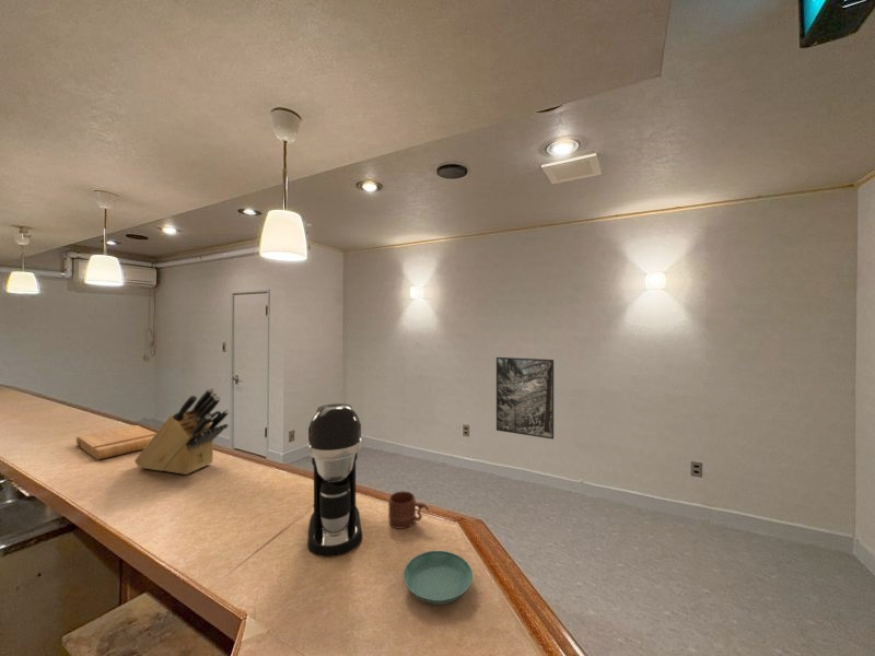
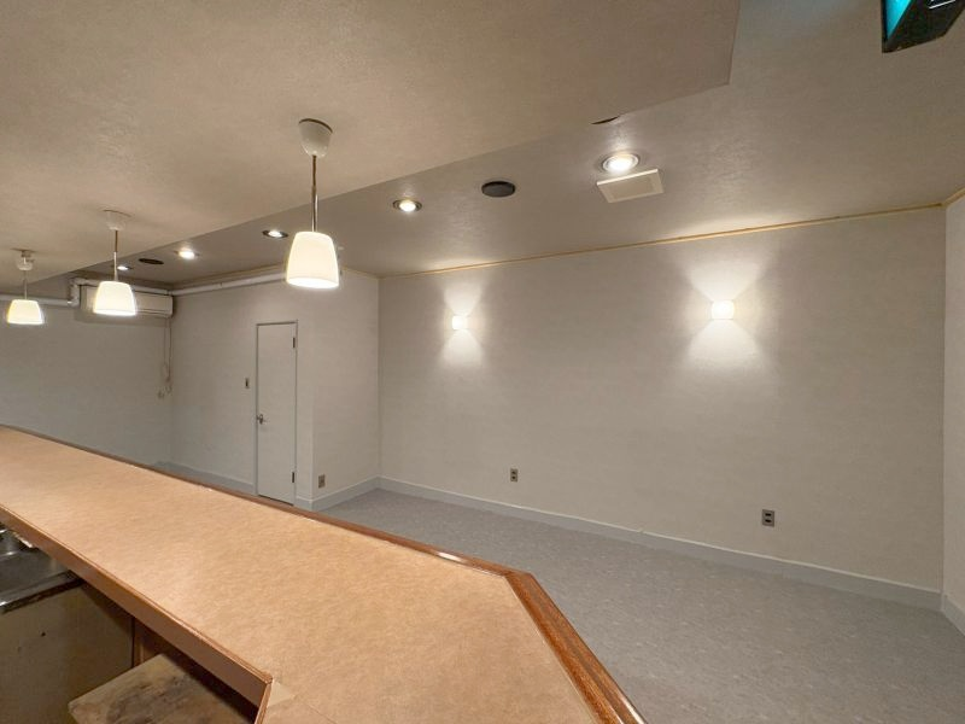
- coffee maker (335, 466)
- saucer (438, 578)
- mug (408, 511)
- knife block (183, 427)
- cutting board (119, 441)
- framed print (524, 396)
